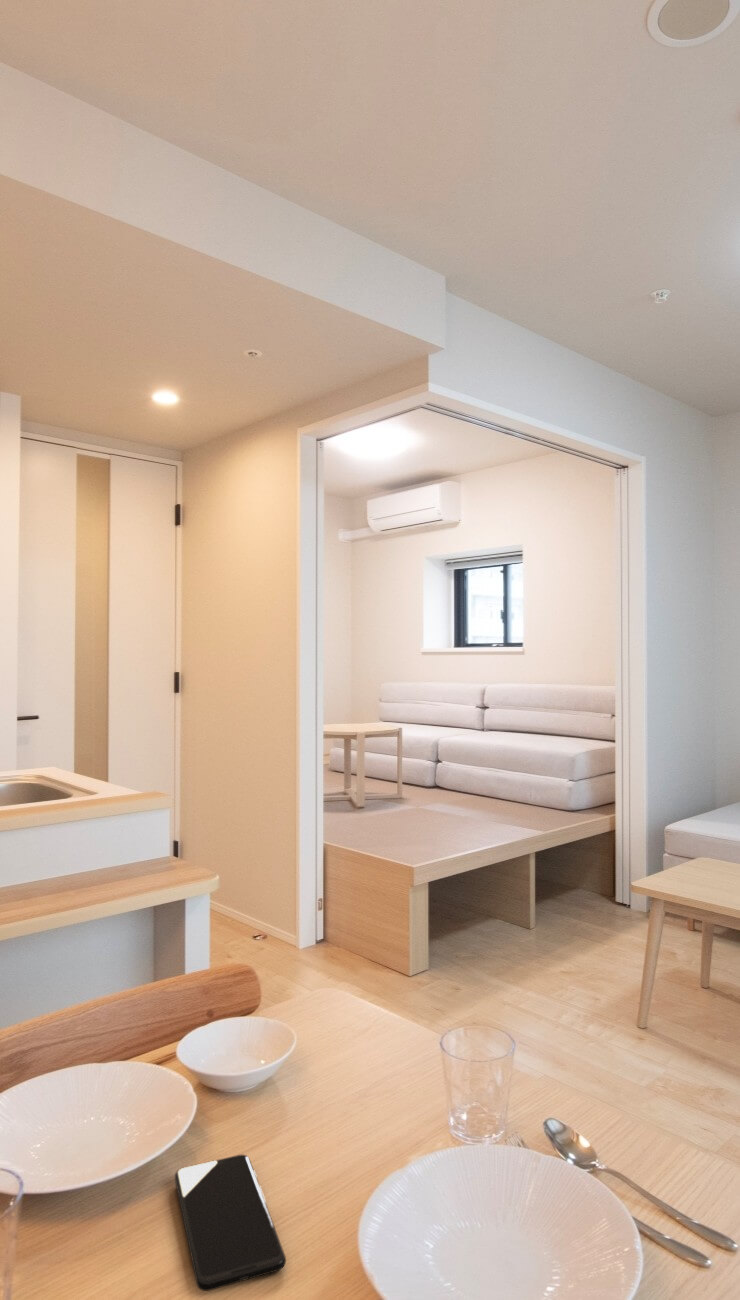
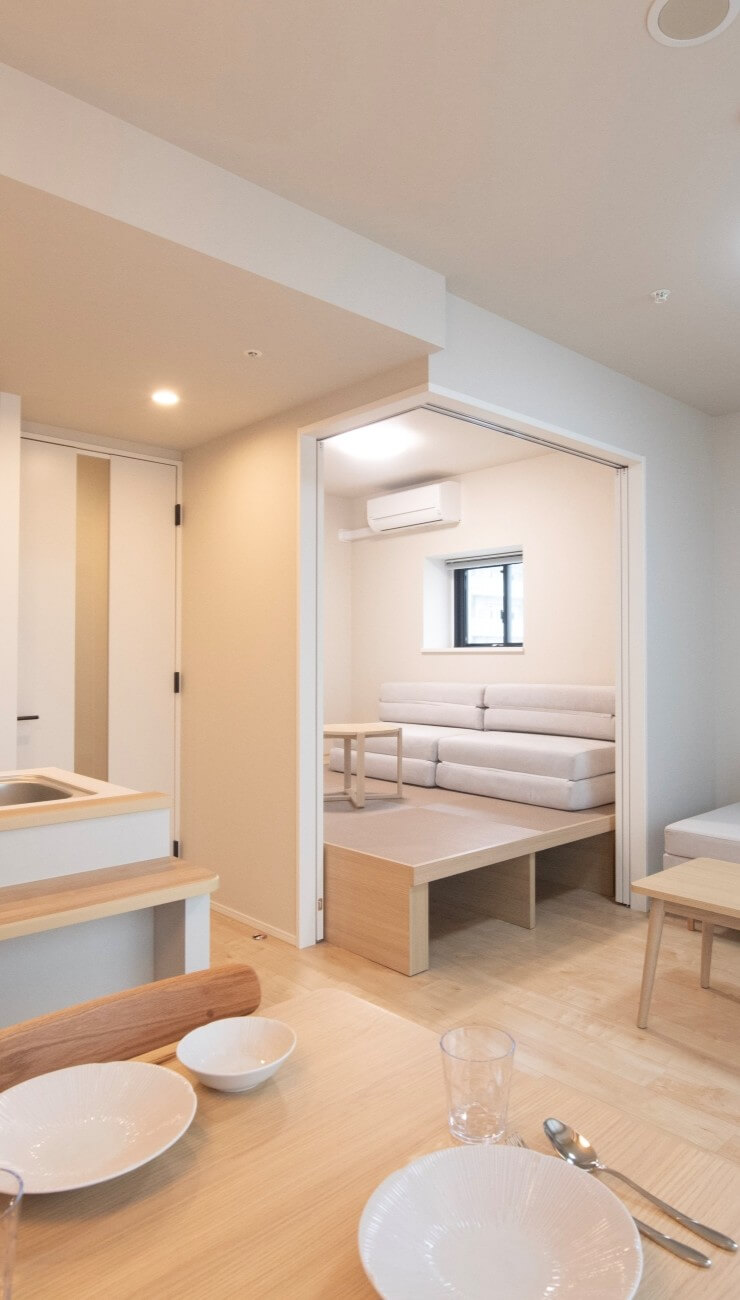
- smartphone (226, 1215)
